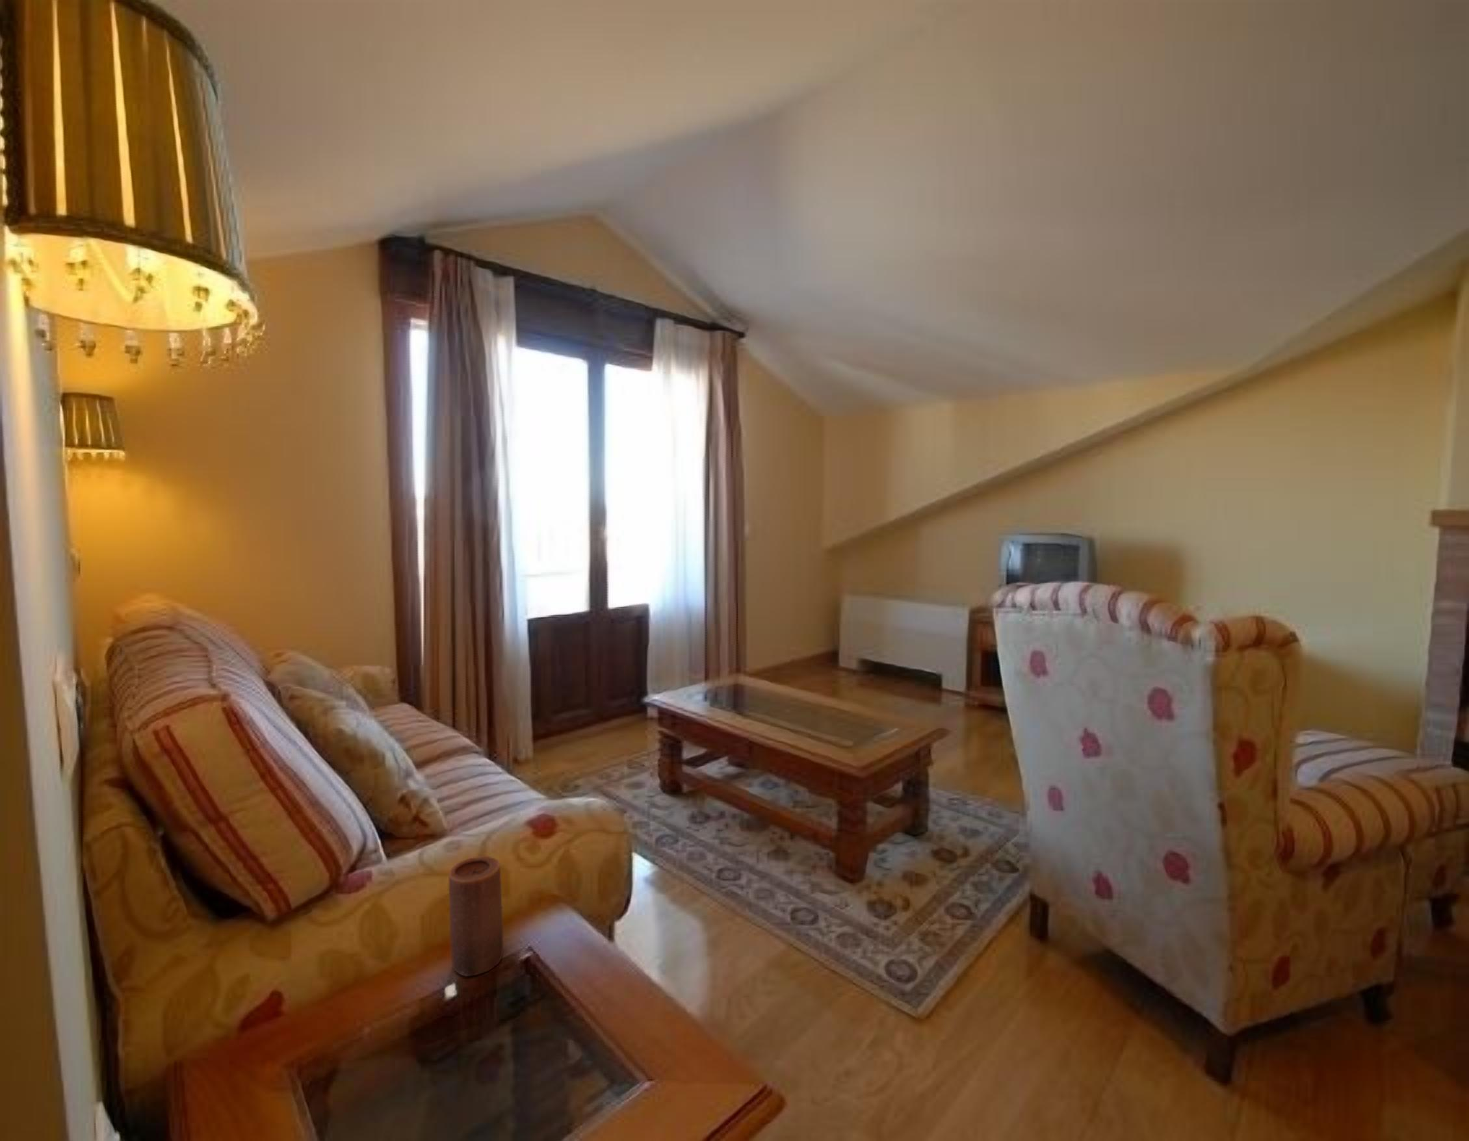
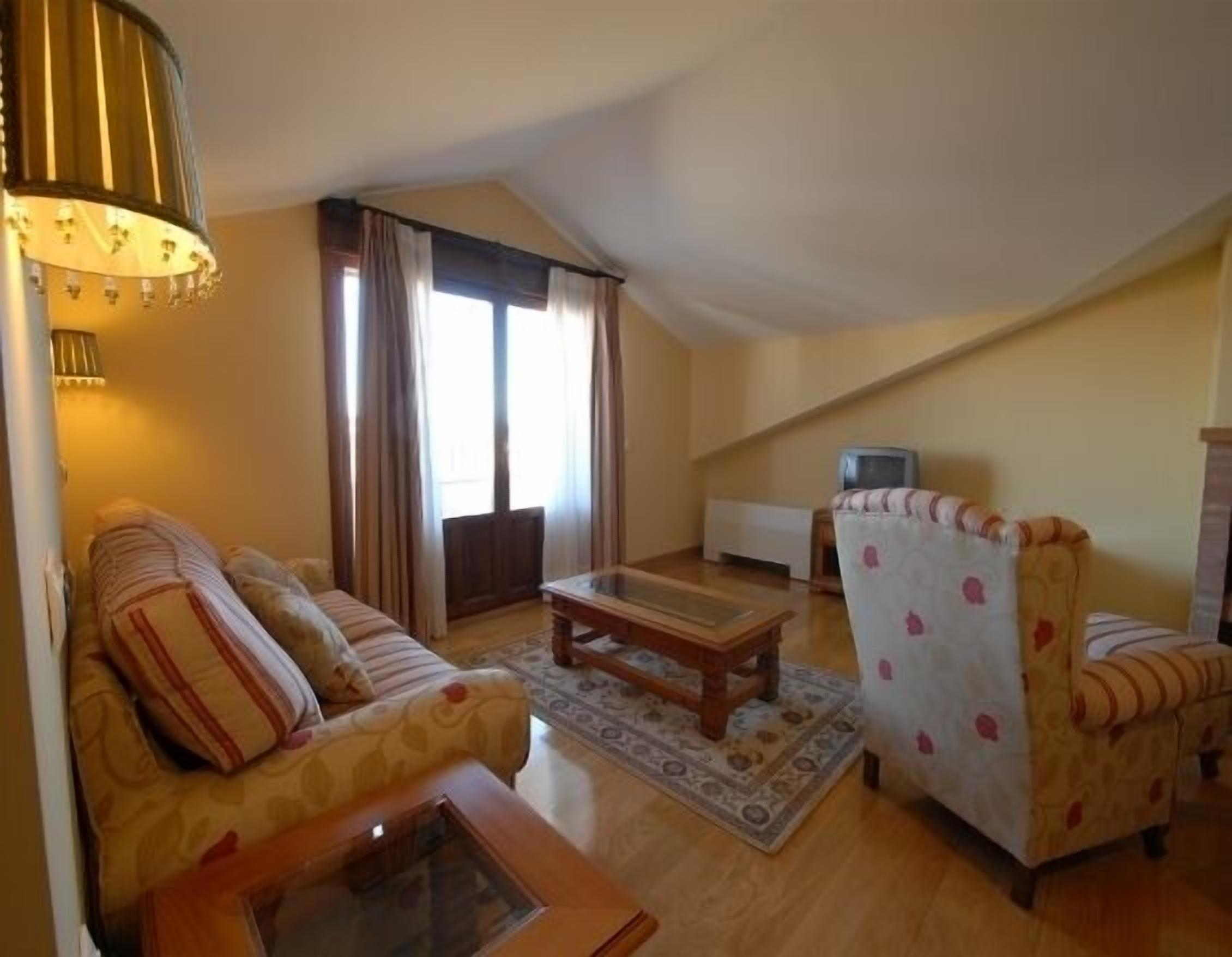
- candle (476, 913)
